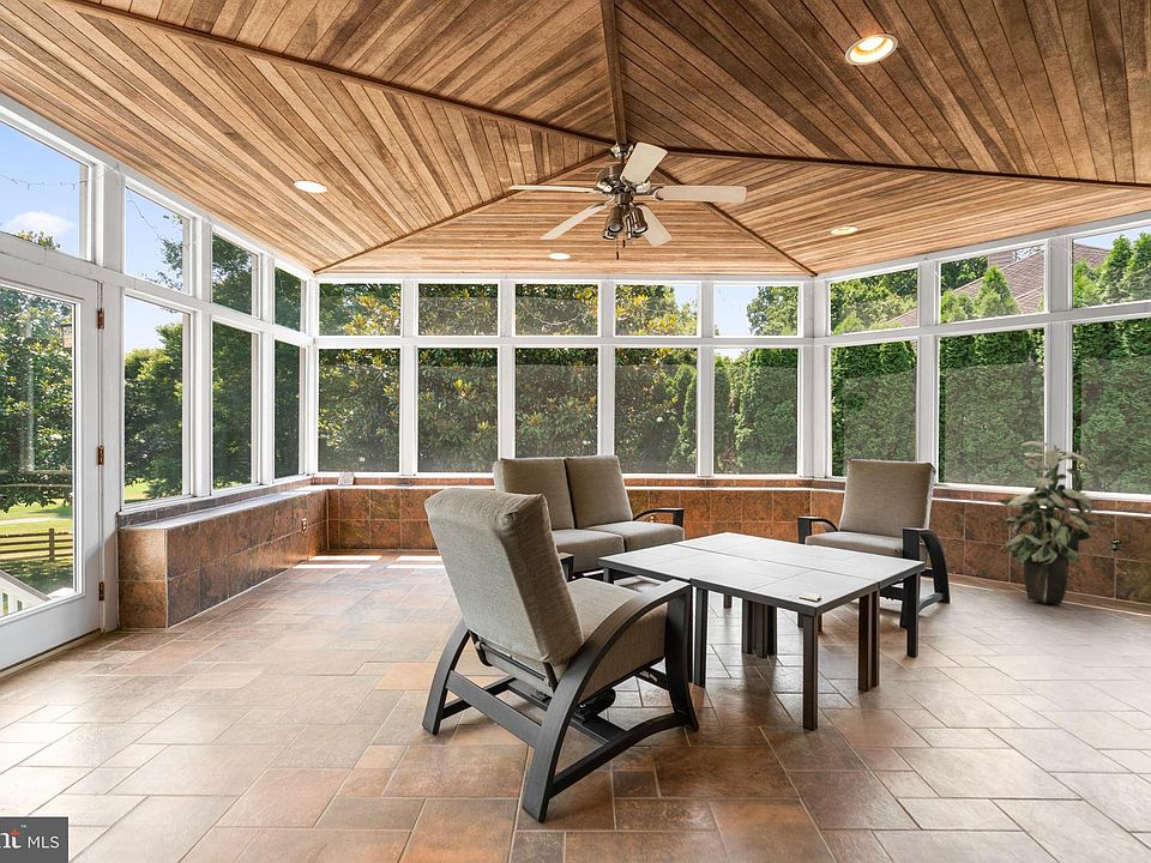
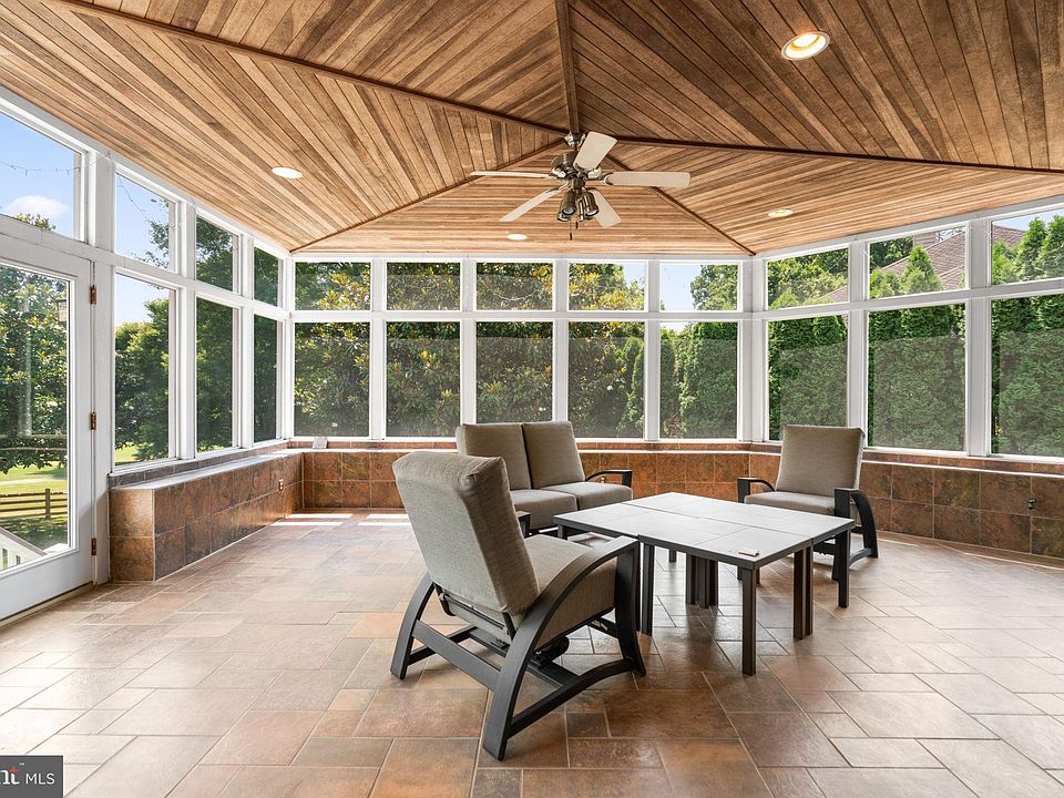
- indoor plant (1044, 521)
